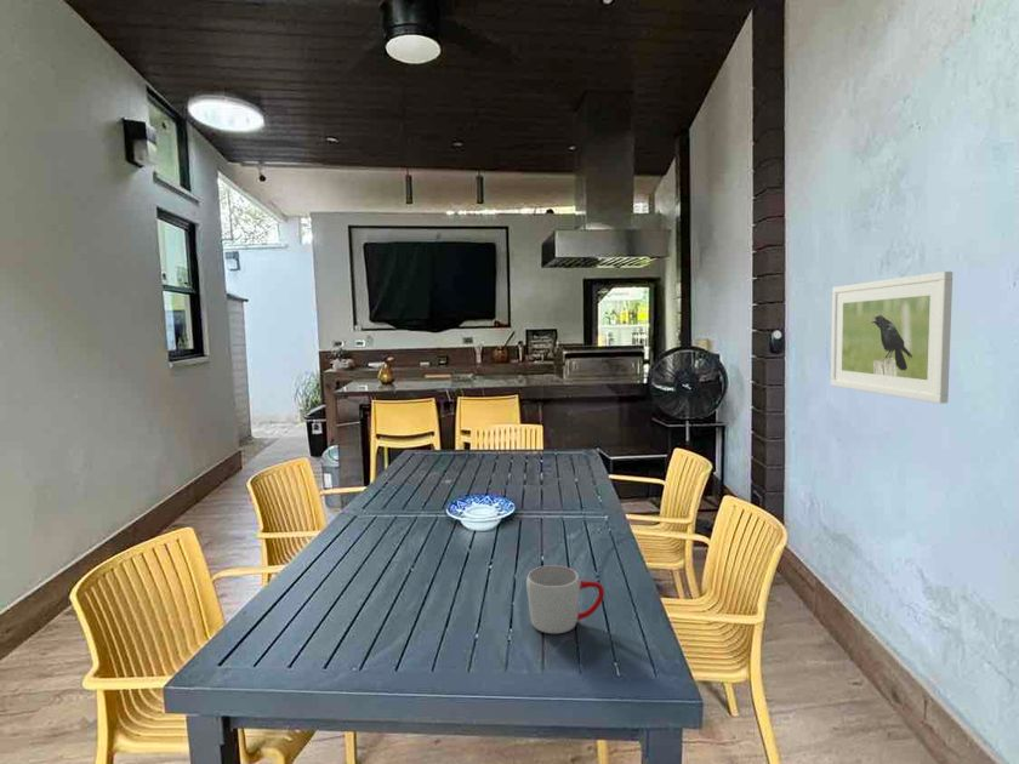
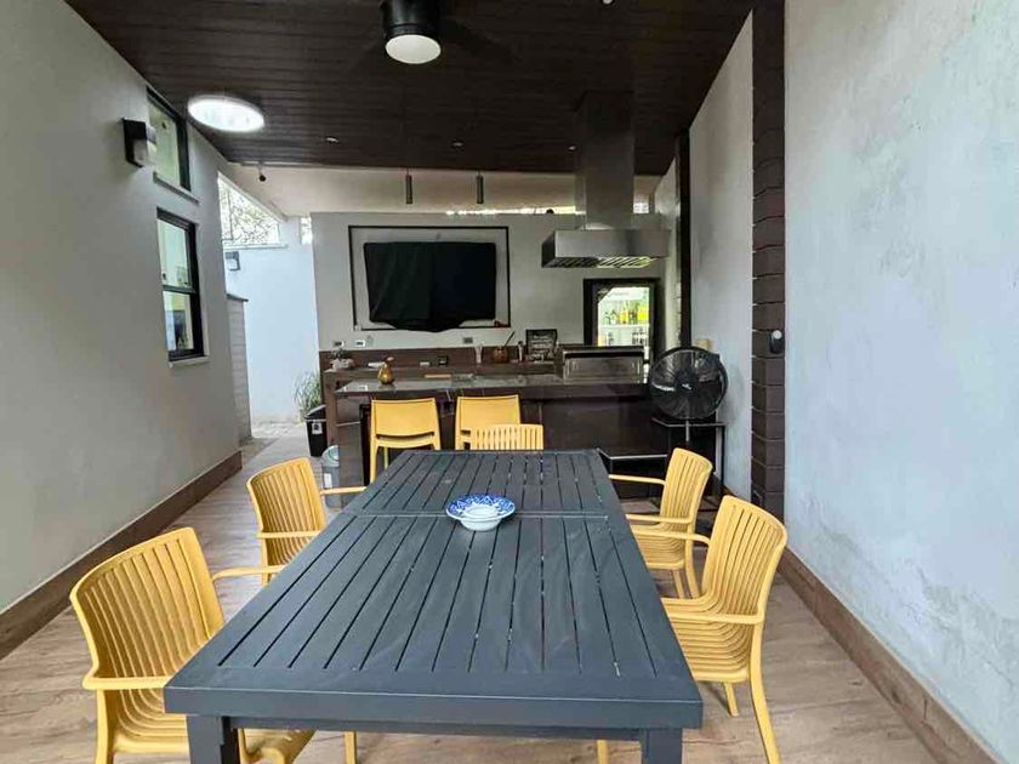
- mug (565, 598)
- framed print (882, 337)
